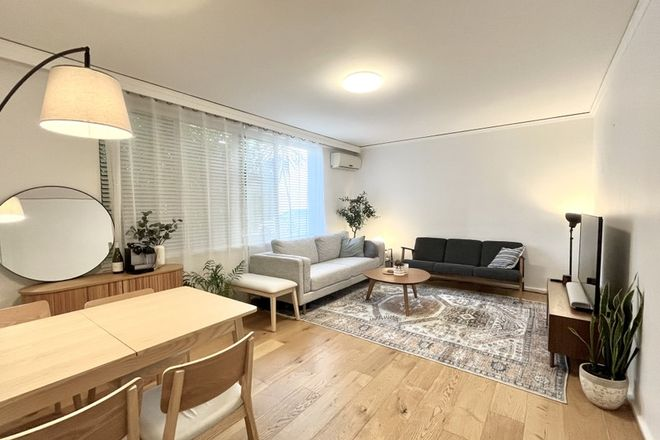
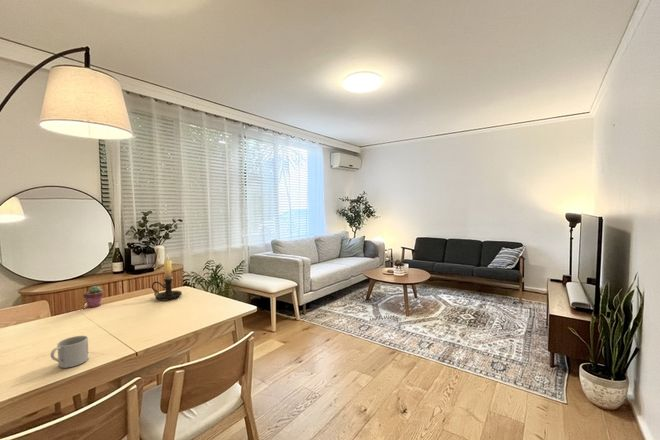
+ mug (68, 353)
+ potted succulent (94, 296)
+ candle holder (165, 275)
